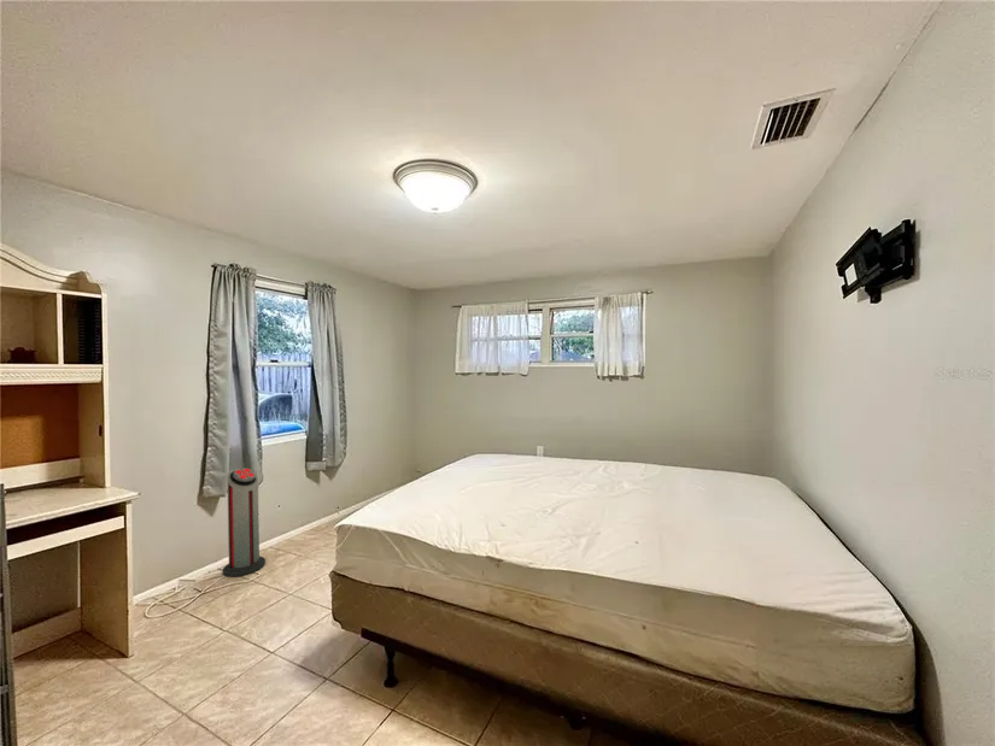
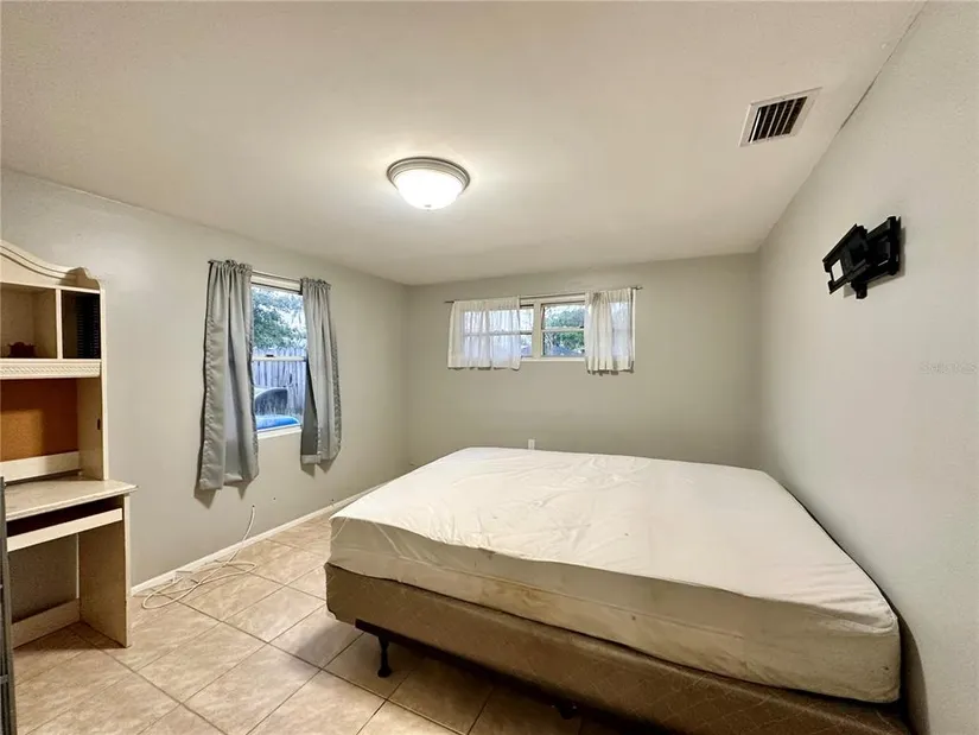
- air purifier (244, 517)
